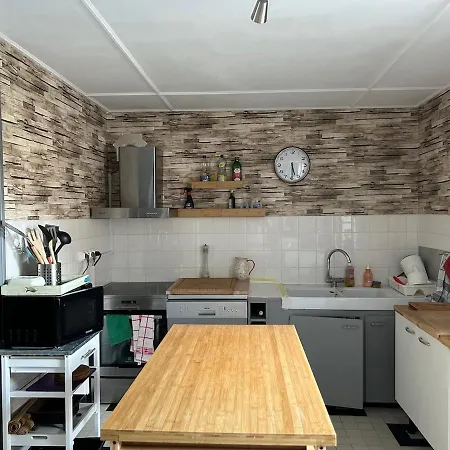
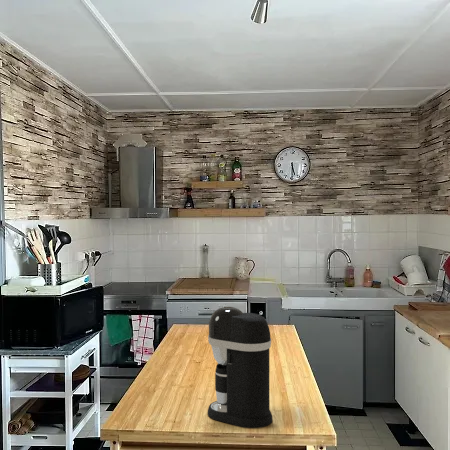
+ coffee maker (239, 362)
